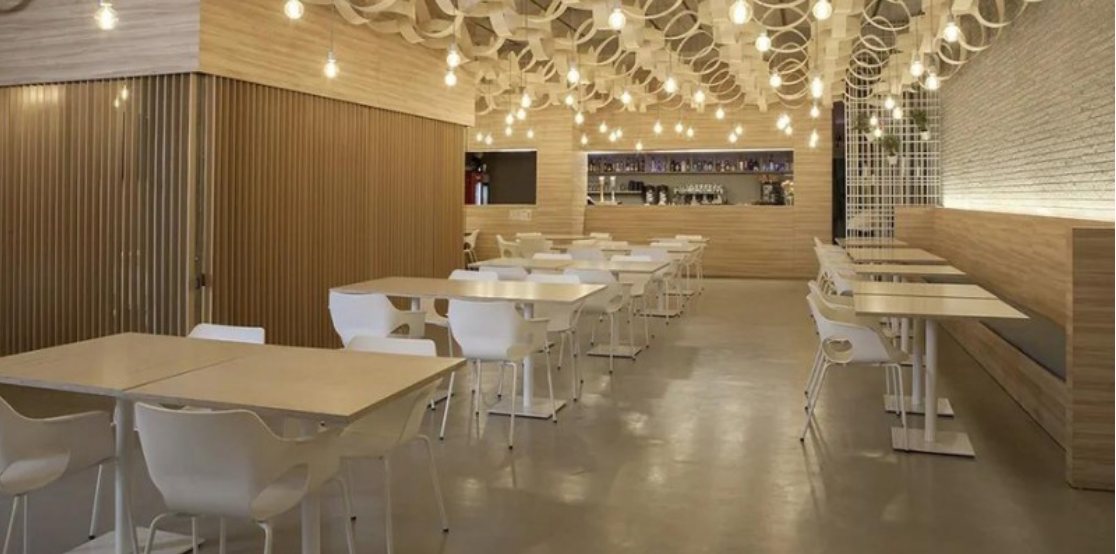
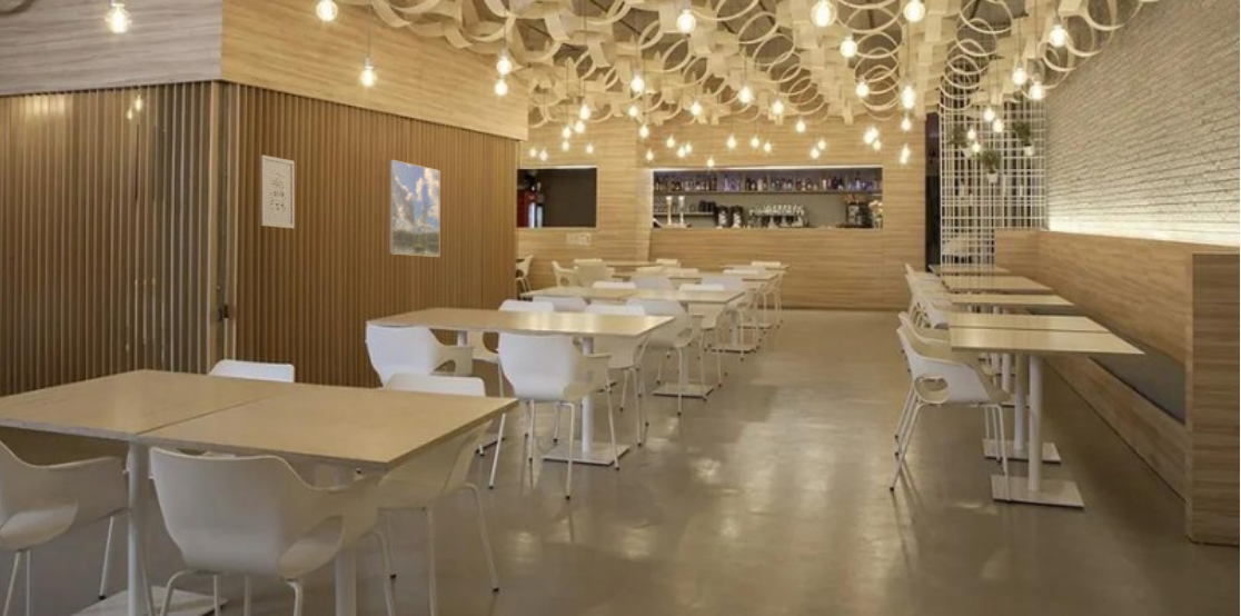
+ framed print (415, 210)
+ wall art (277, 192)
